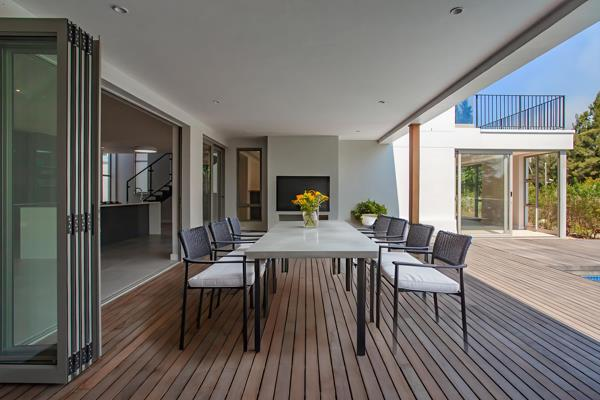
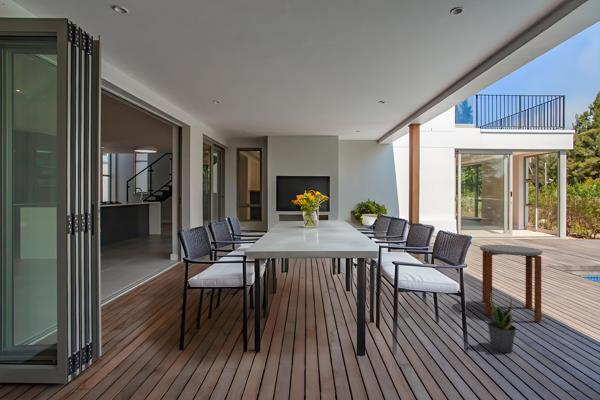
+ side table (526, 279)
+ potted plant (501, 320)
